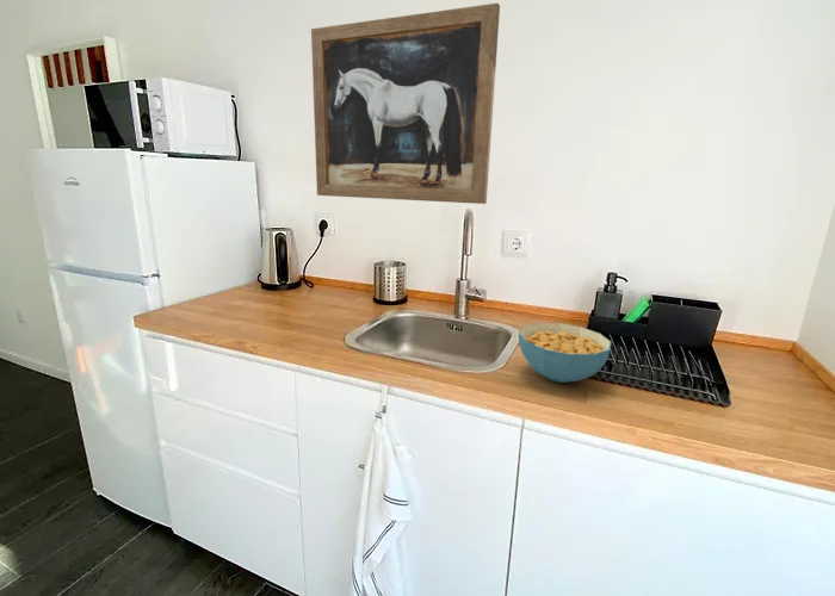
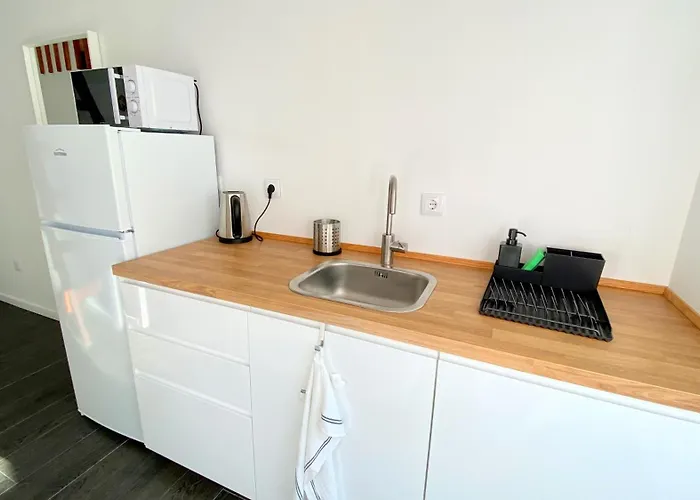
- wall art (395, 113)
- cereal bowl (561, 356)
